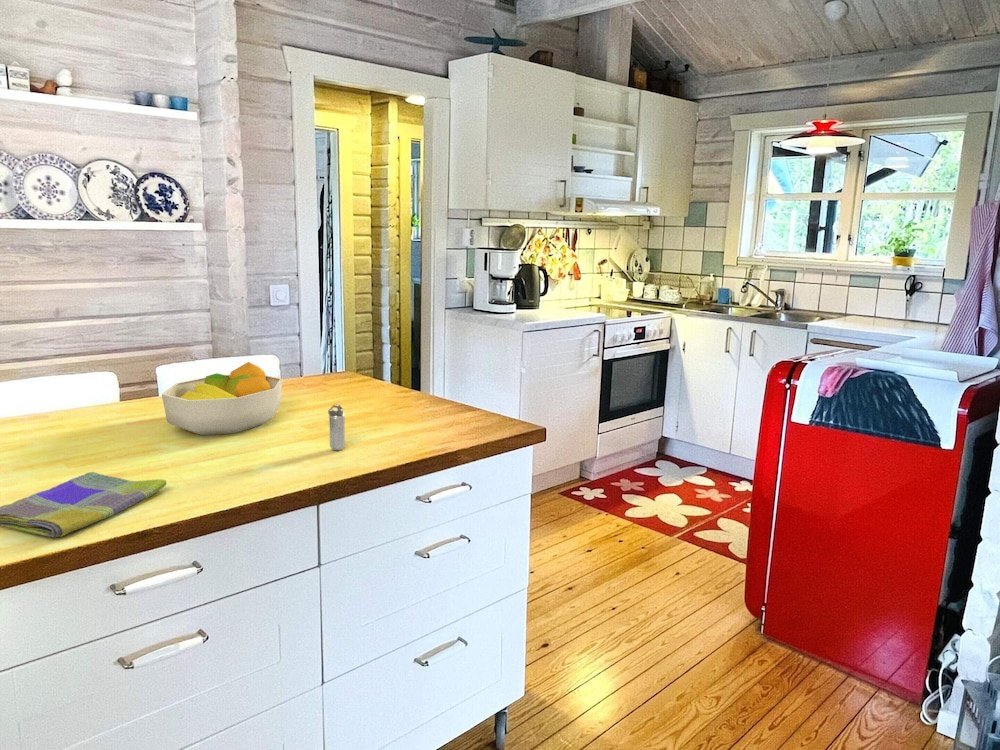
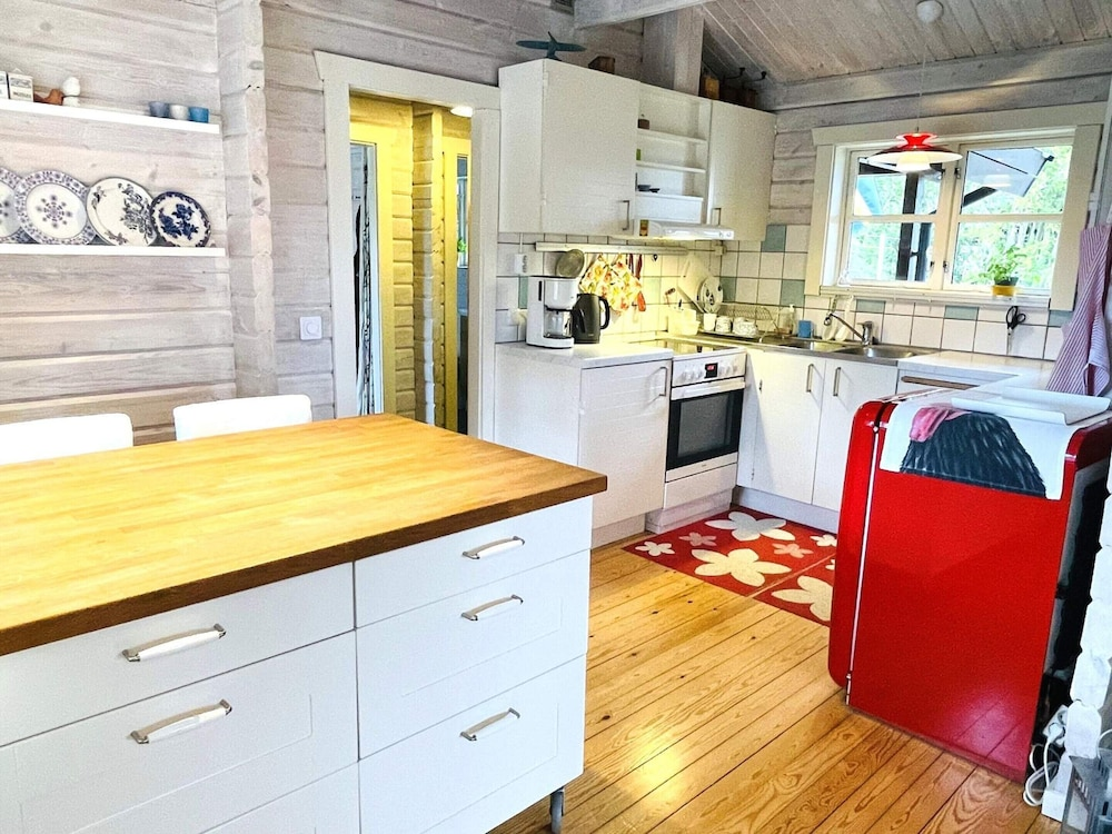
- fruit bowl (226, 396)
- shaker (337, 427)
- dish towel (77, 500)
